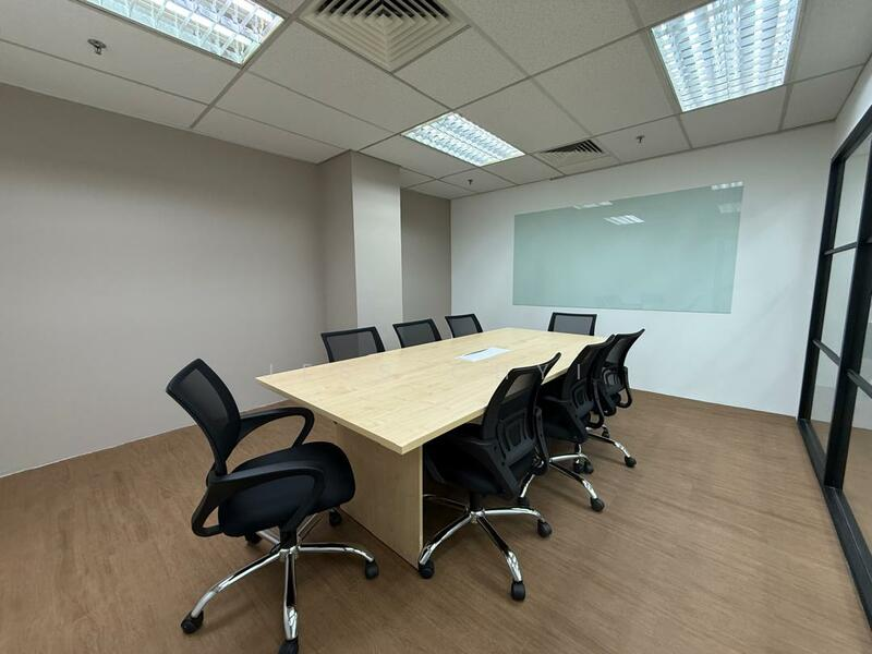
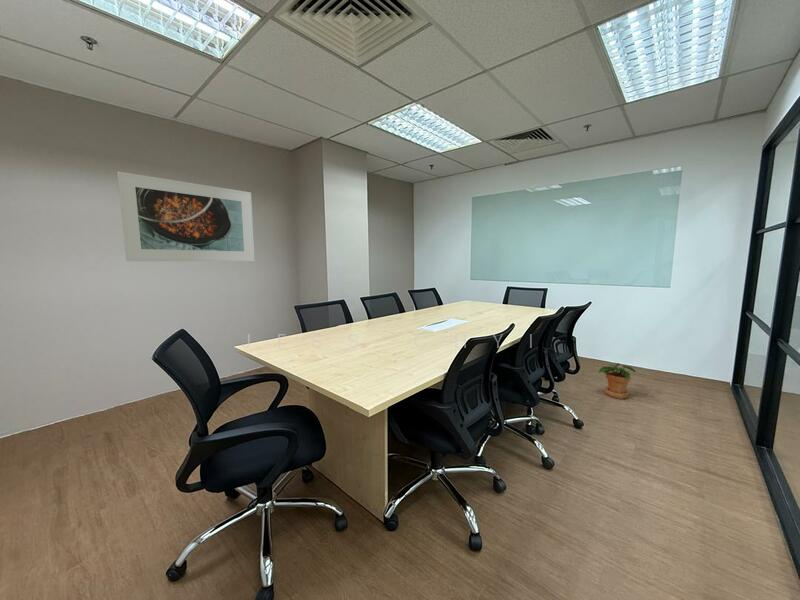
+ potted plant (613, 379)
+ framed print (195, 222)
